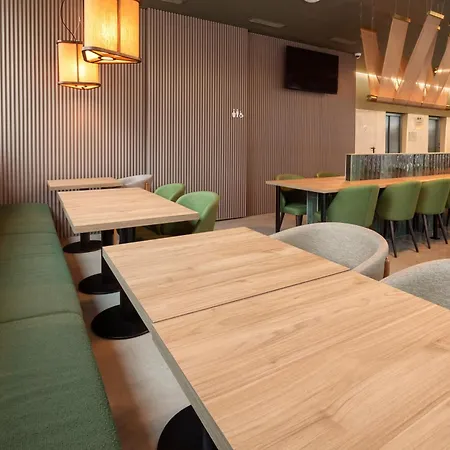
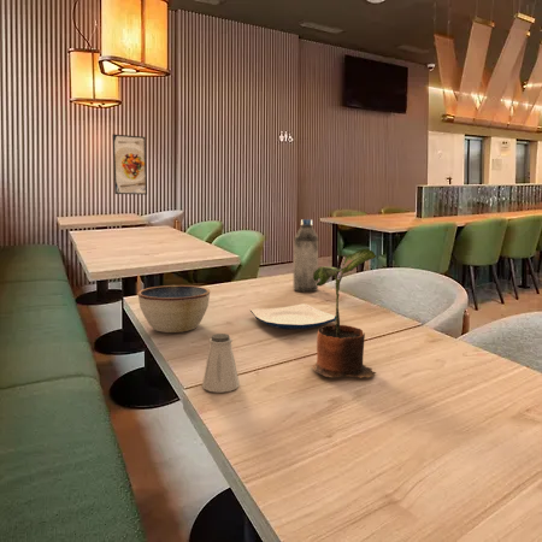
+ plate (293, 317)
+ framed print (130, 165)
+ bowl (175, 310)
+ water bottle (306, 254)
+ saltshaker (220, 360)
+ potted plant (337, 306)
